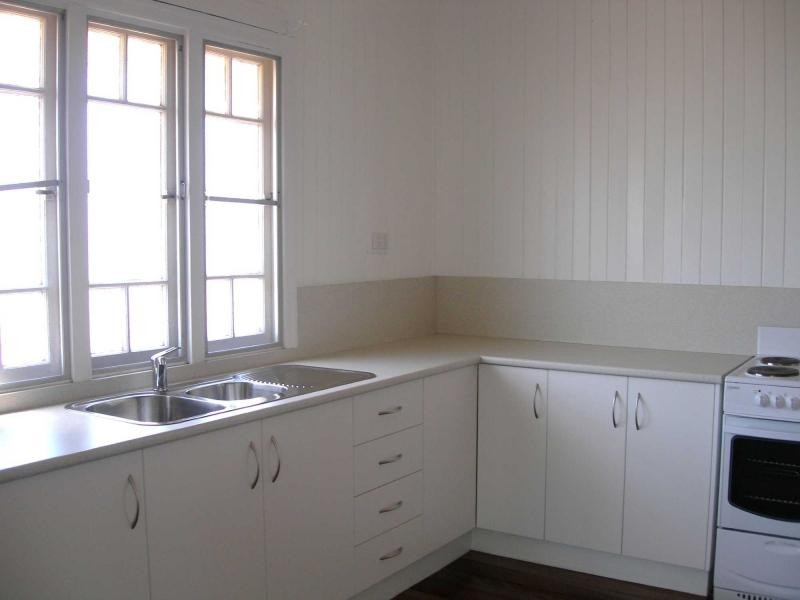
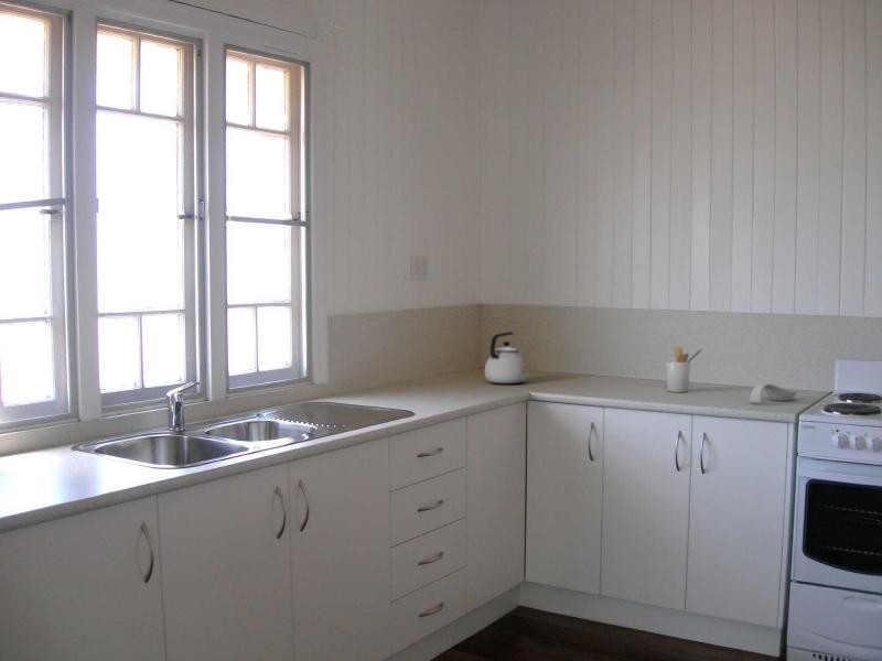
+ utensil holder (684, 369)
+ kettle (506, 357)
+ spoon rest (772, 391)
